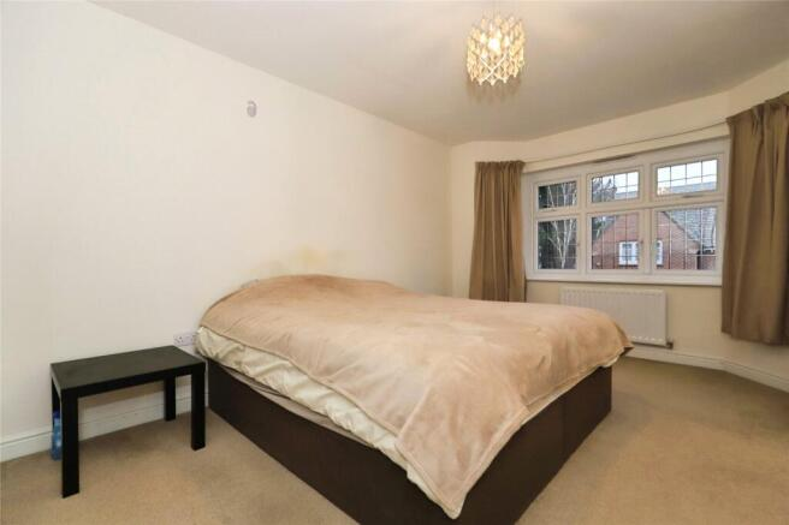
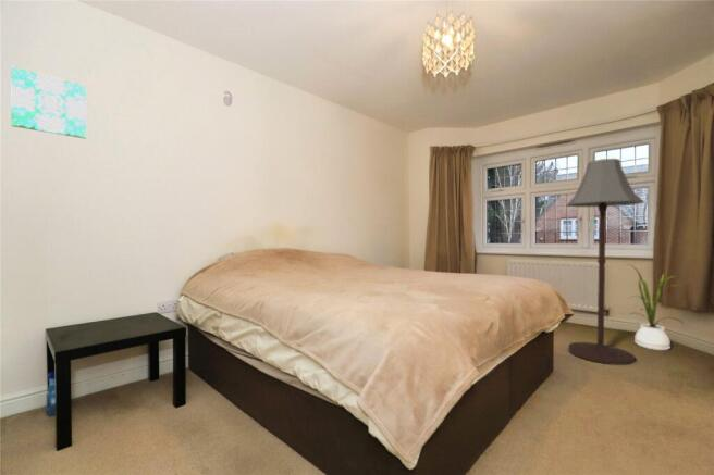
+ floor lamp (601, 258)
+ house plant (649, 304)
+ wall art (51, 104)
